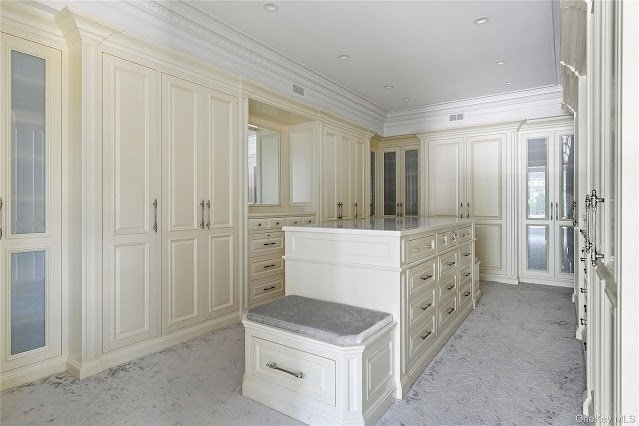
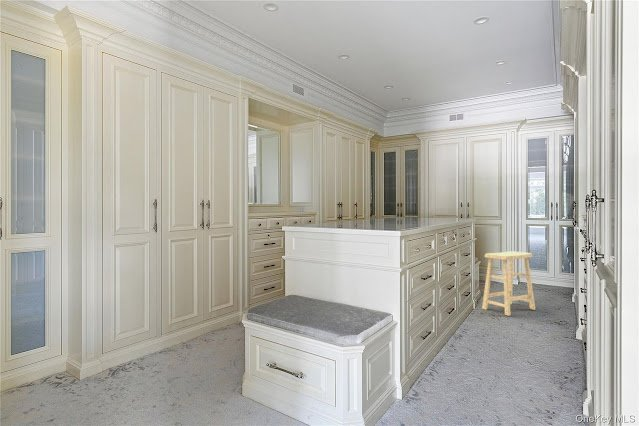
+ stool (508, 281)
